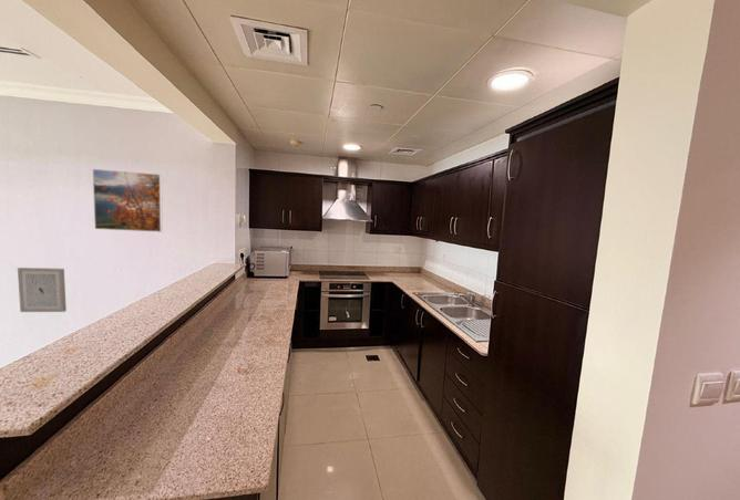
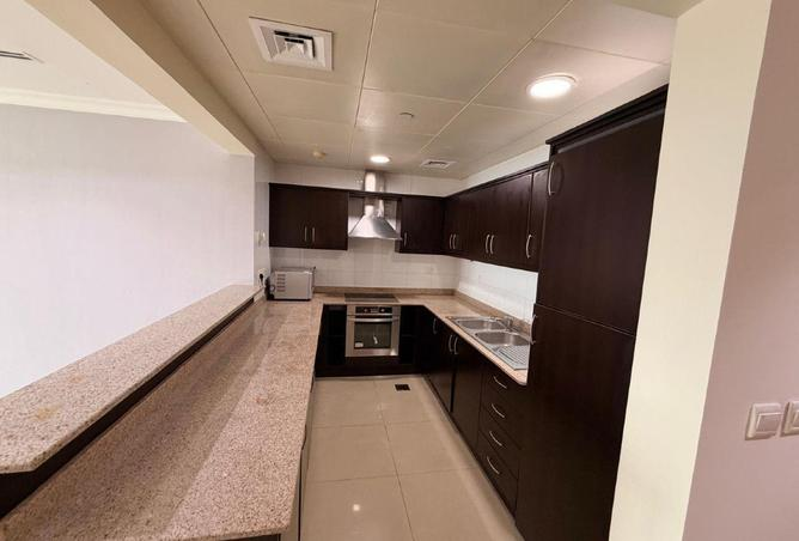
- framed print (129, 201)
- wall art (42, 290)
